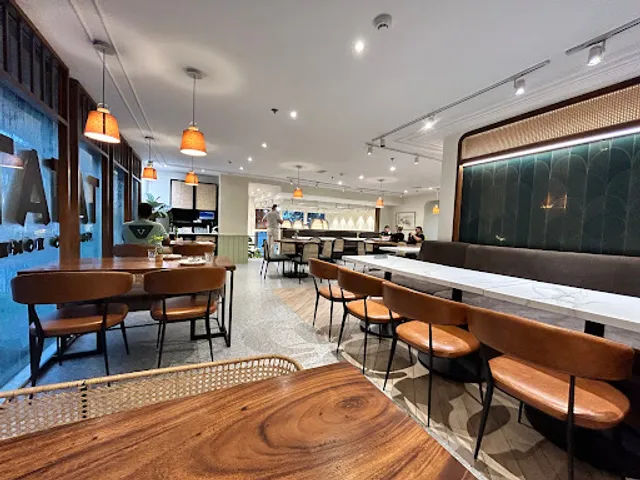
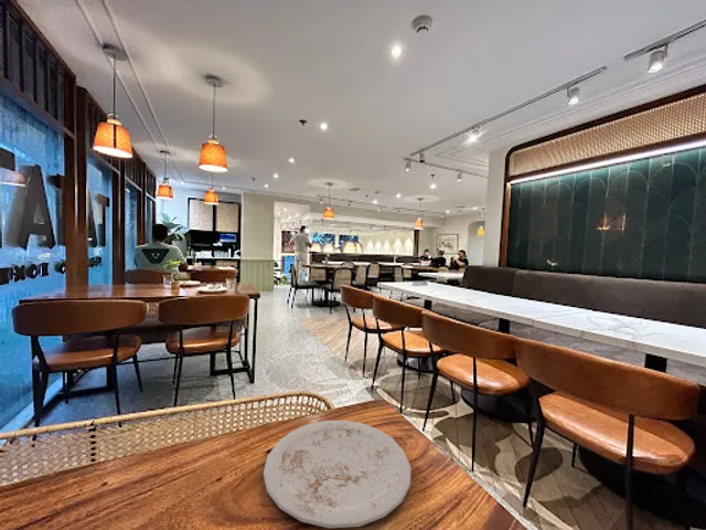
+ plate (338, 463)
